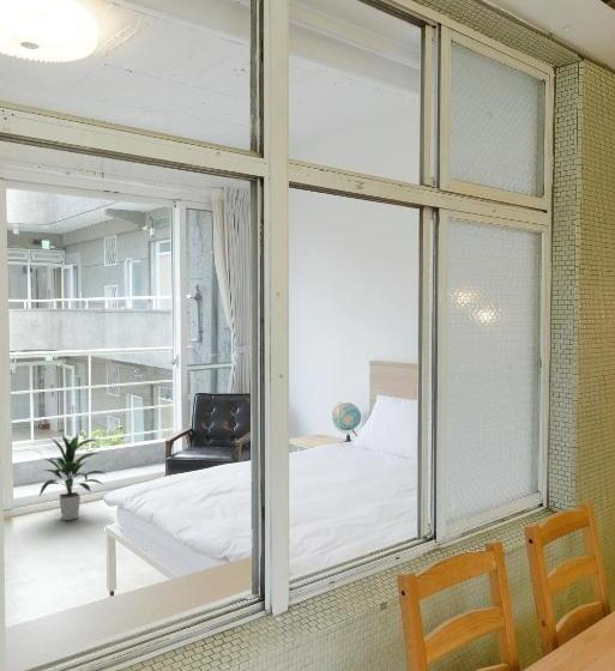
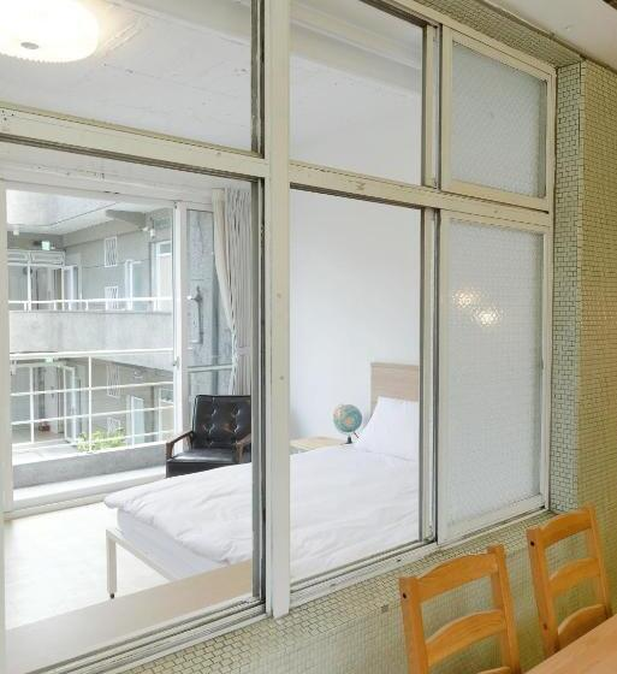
- indoor plant (70, 474)
